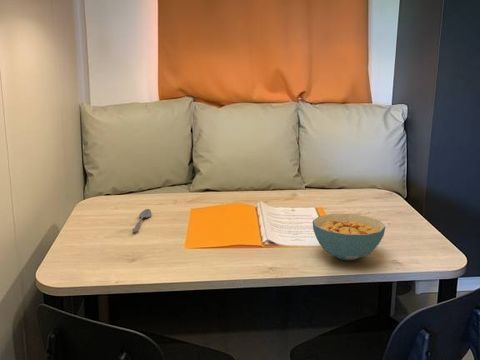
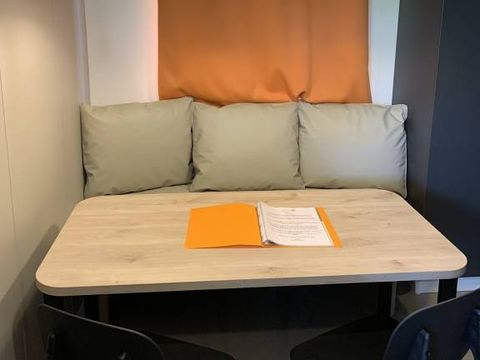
- cereal bowl (347, 240)
- spoon (141, 219)
